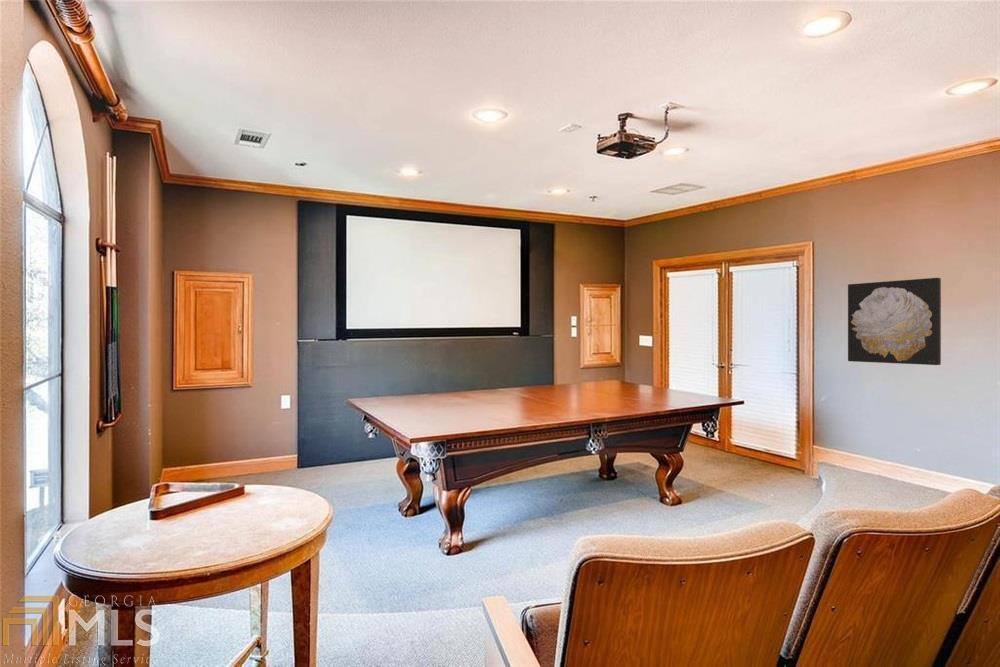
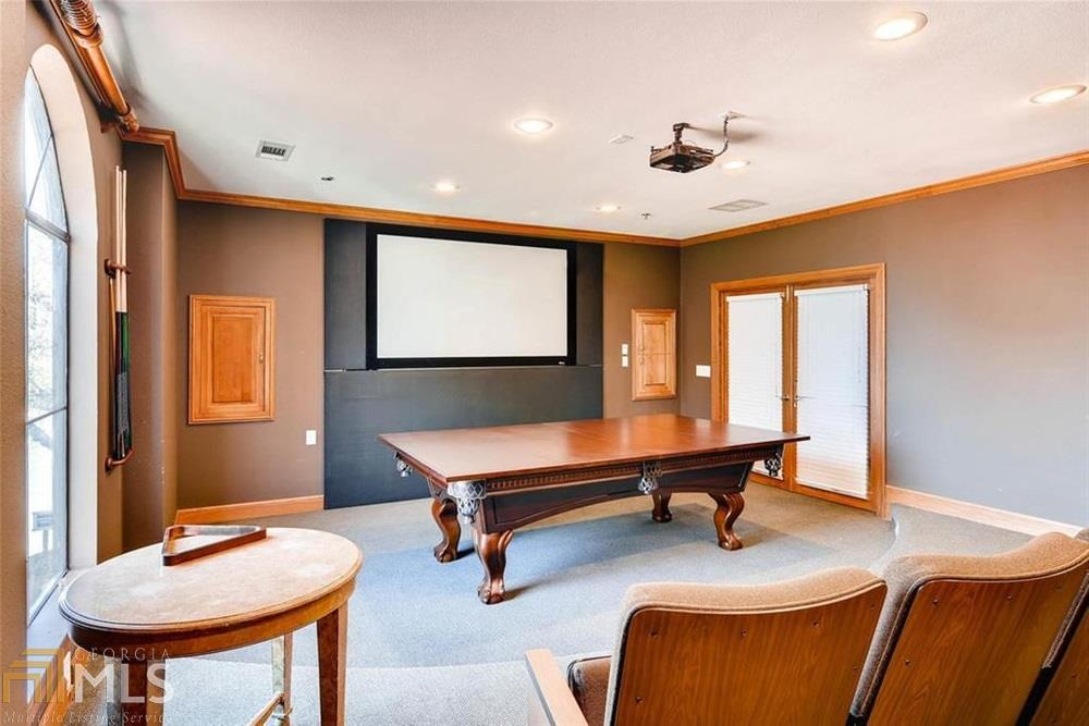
- wall art (891, 322)
